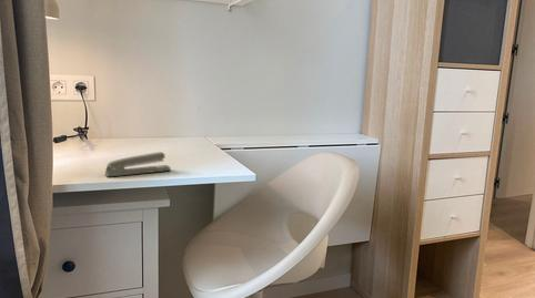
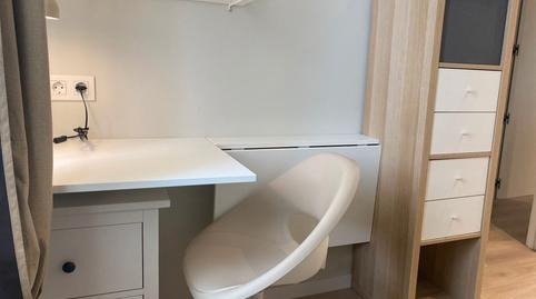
- stapler (139, 163)
